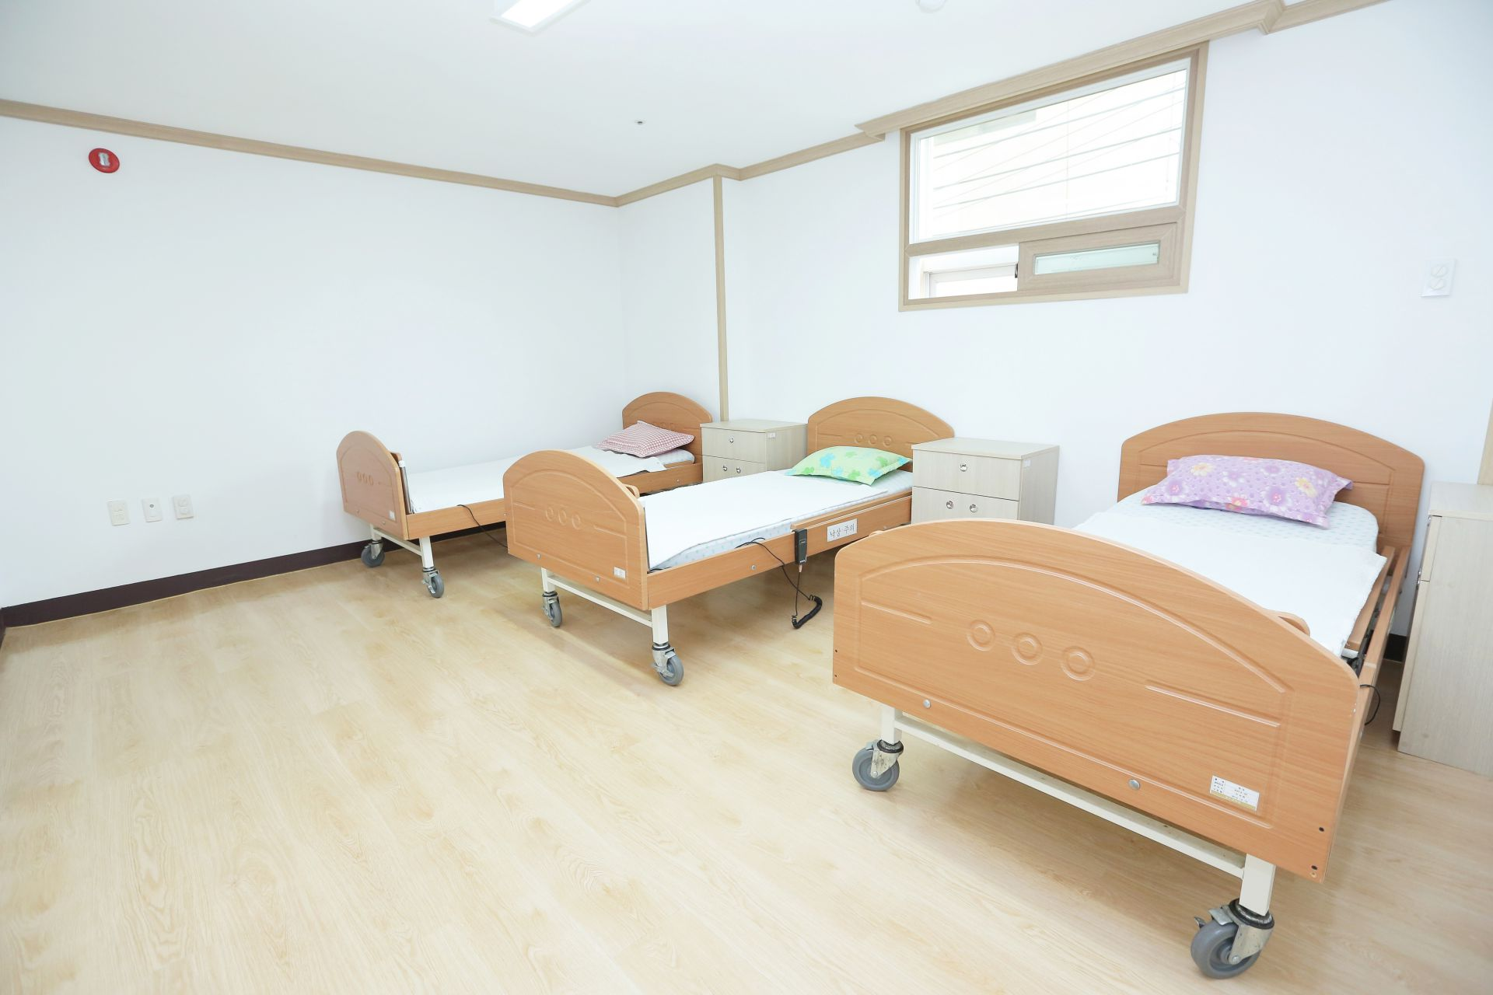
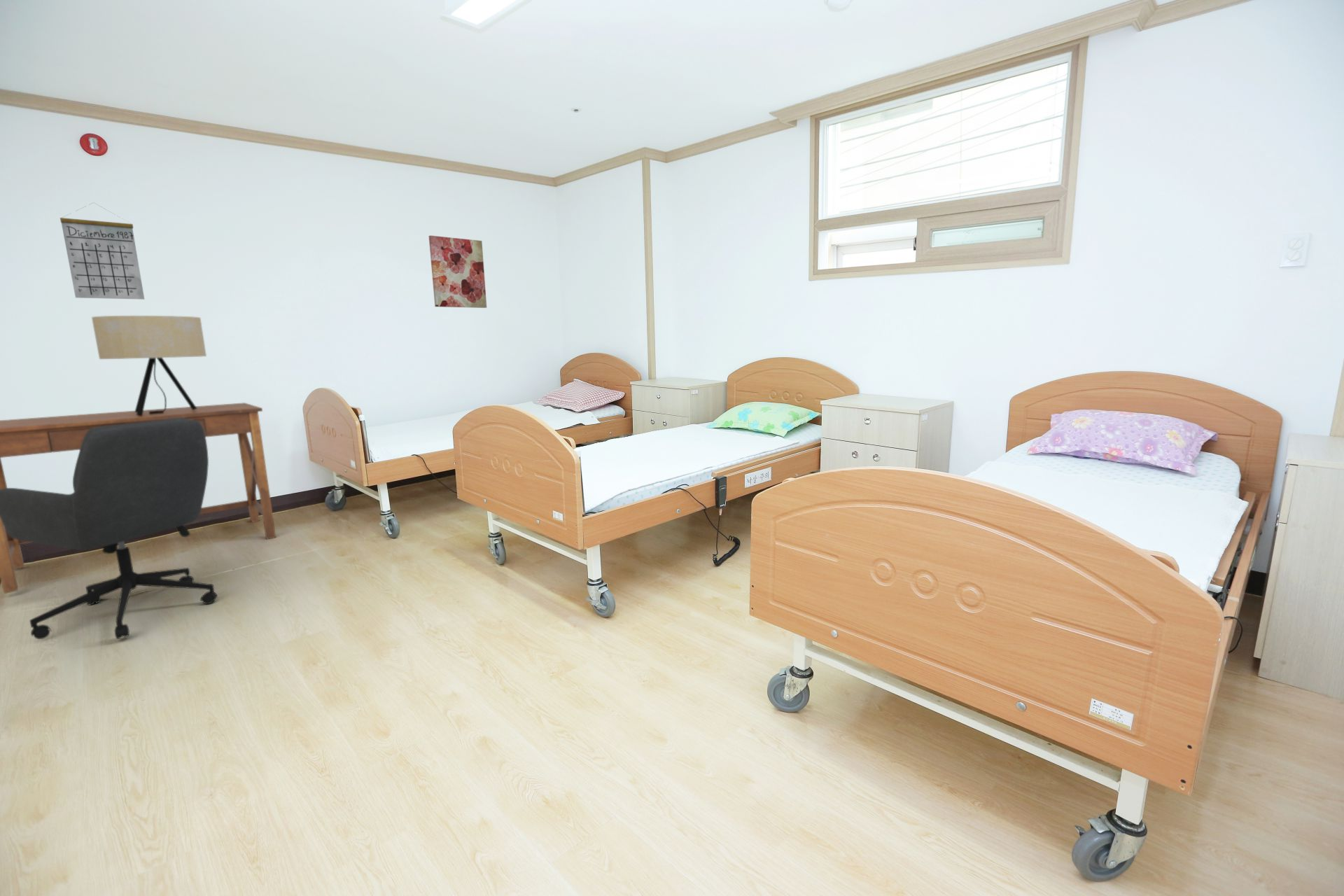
+ office chair (120, 519)
+ calendar (102, 251)
+ wall art (458, 273)
+ desk (132, 423)
+ table lamp (155, 365)
